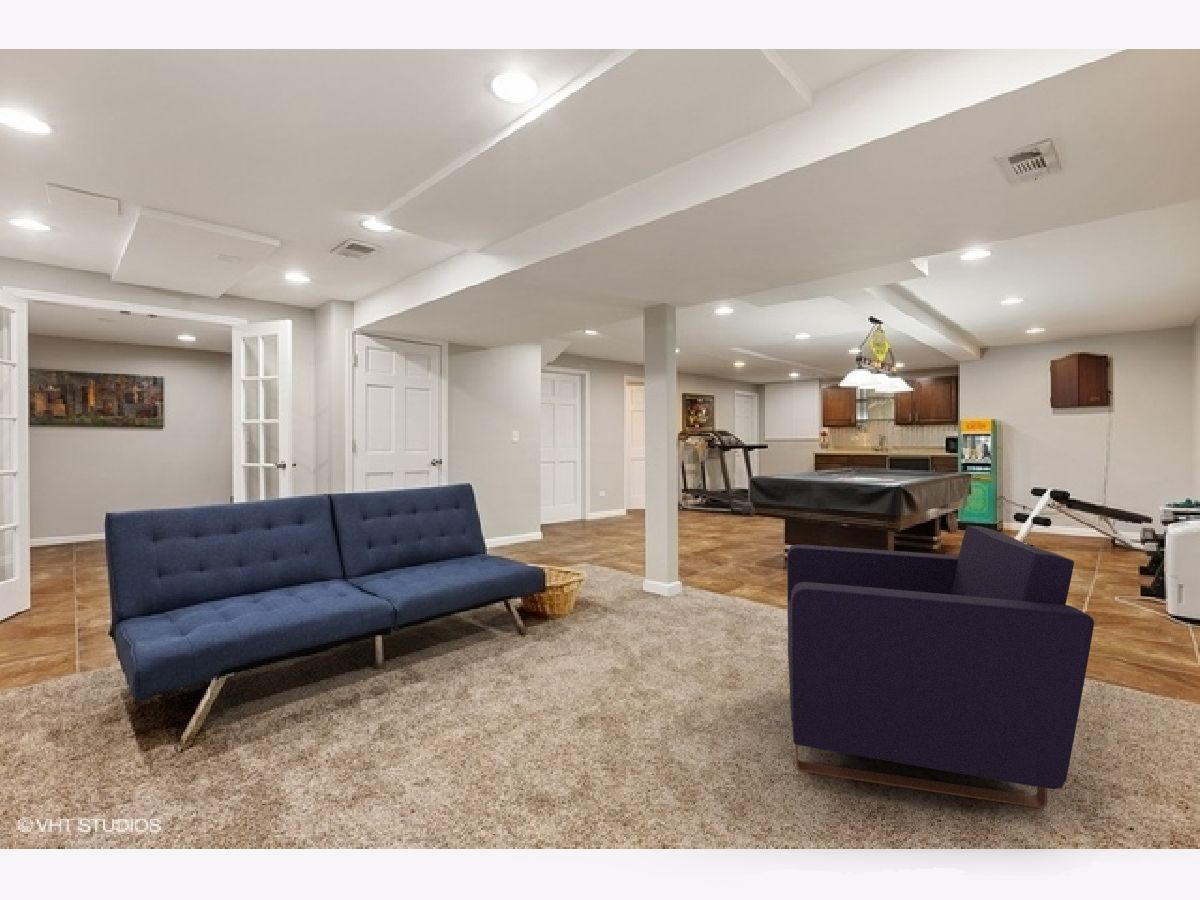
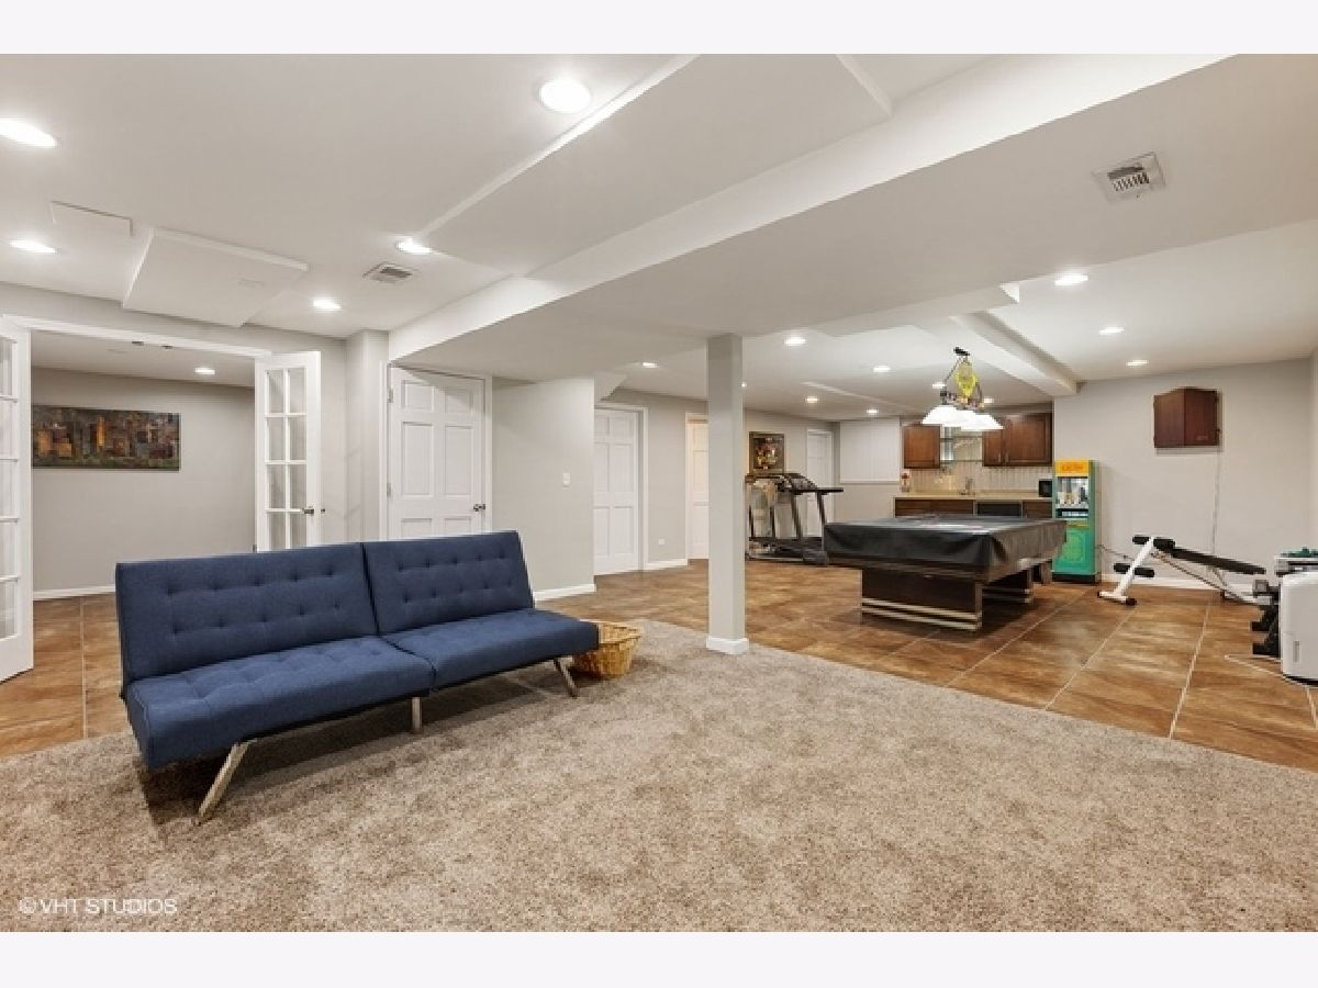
- armchair (902, 636)
